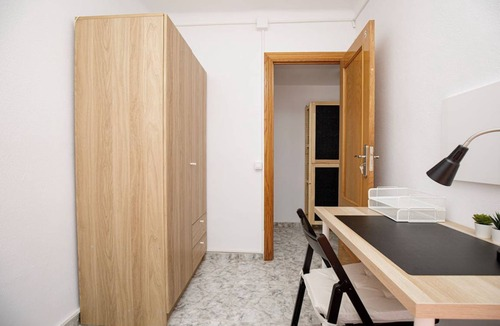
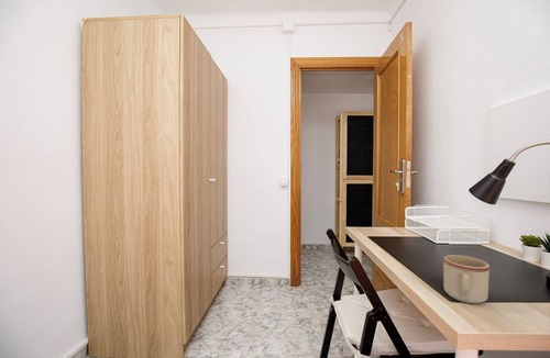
+ mug (464, 280)
